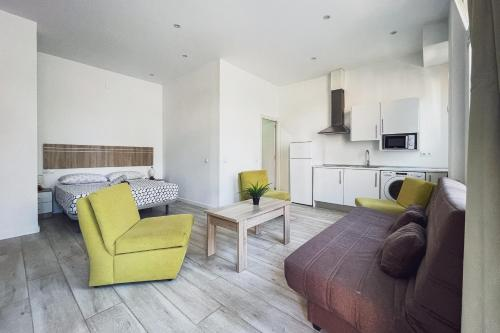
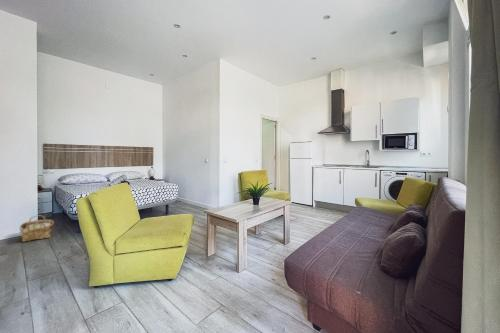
+ woven basket (37, 227)
